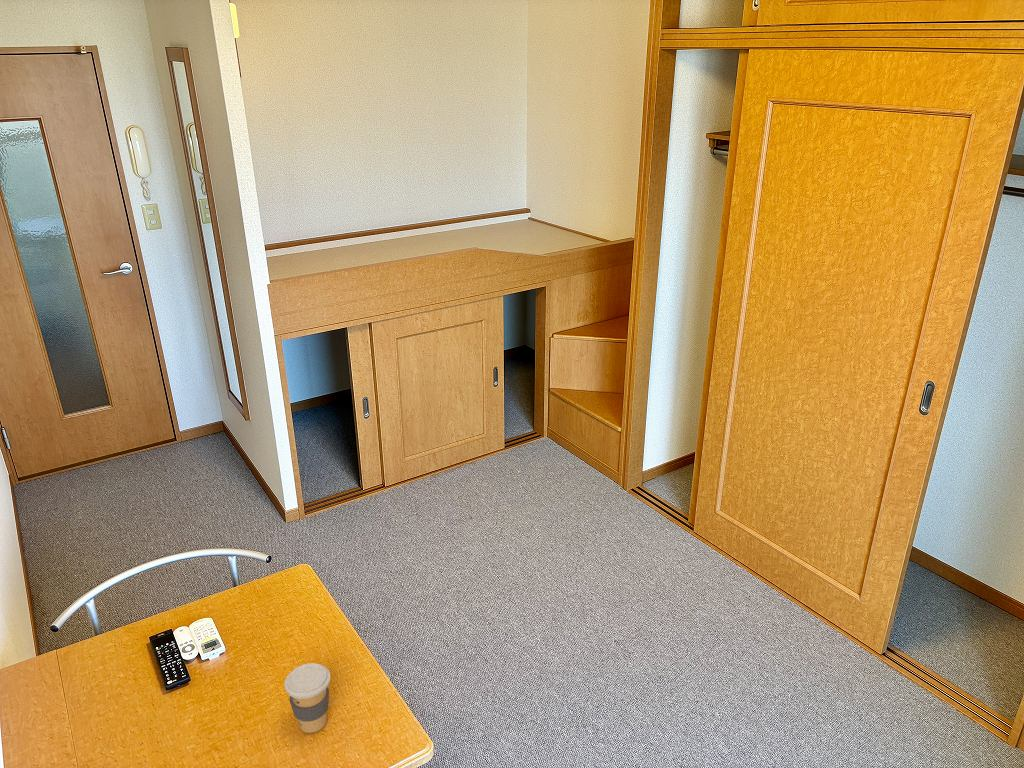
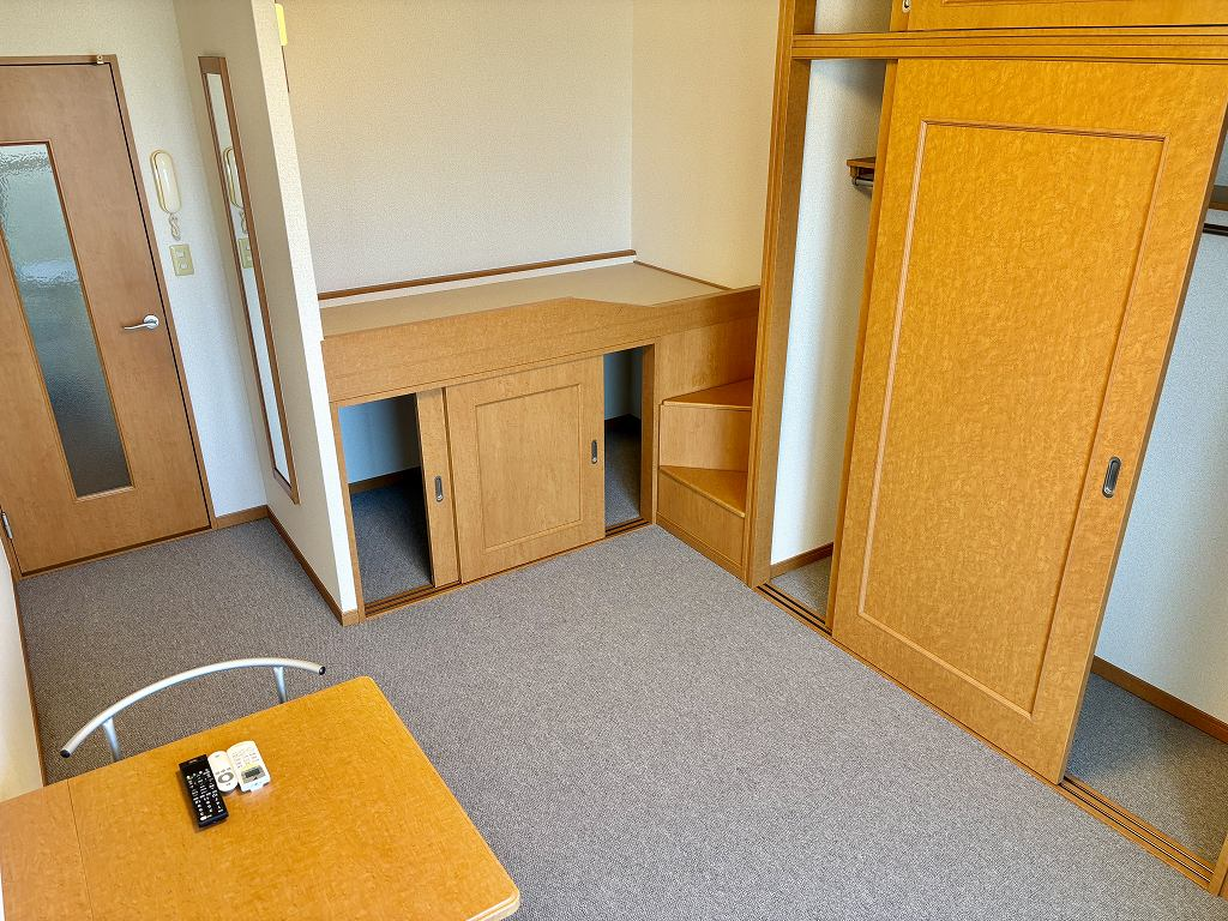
- coffee cup (310, 699)
